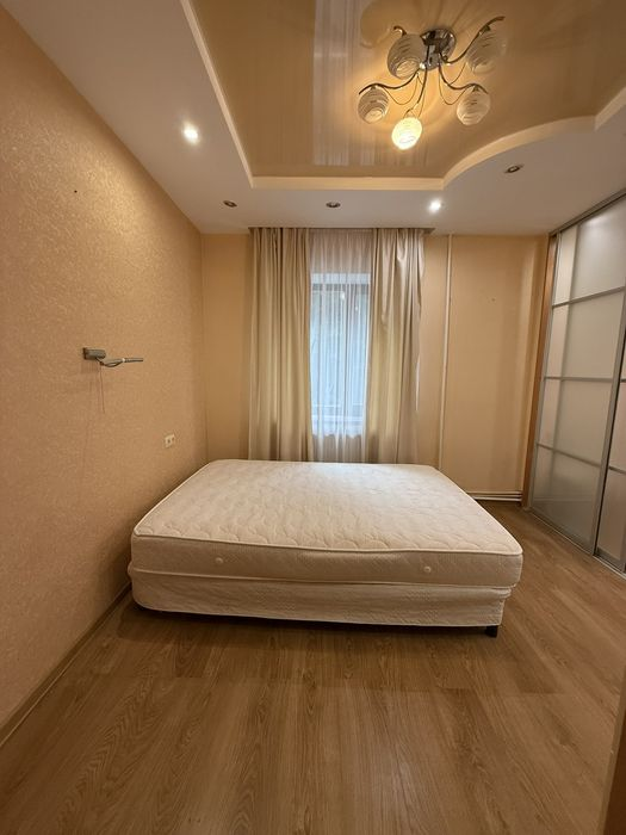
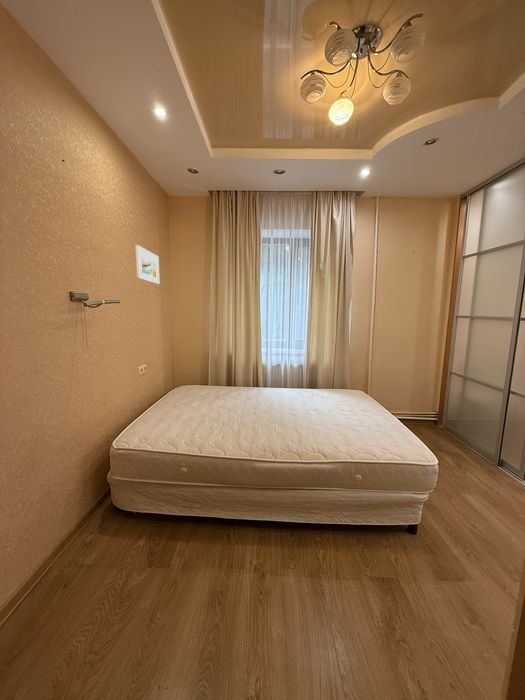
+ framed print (148, 266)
